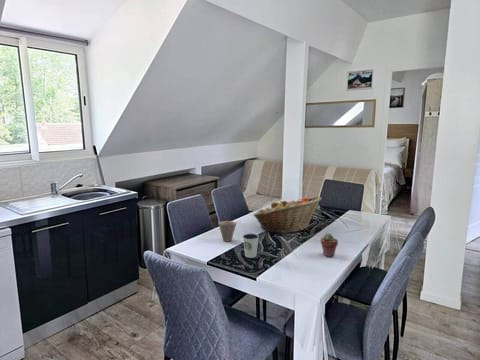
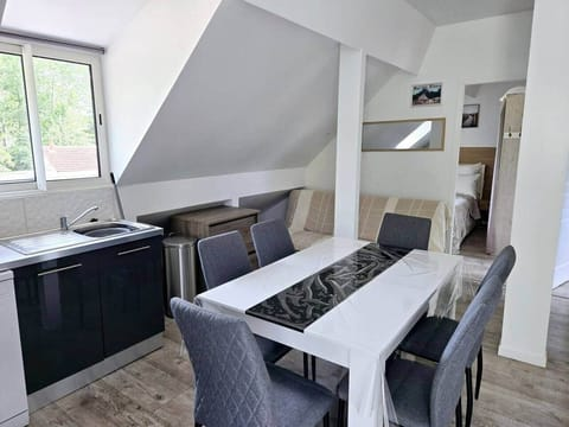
- fruit basket (287, 211)
- cup (227, 231)
- dixie cup (250, 246)
- potted succulent (329, 244)
